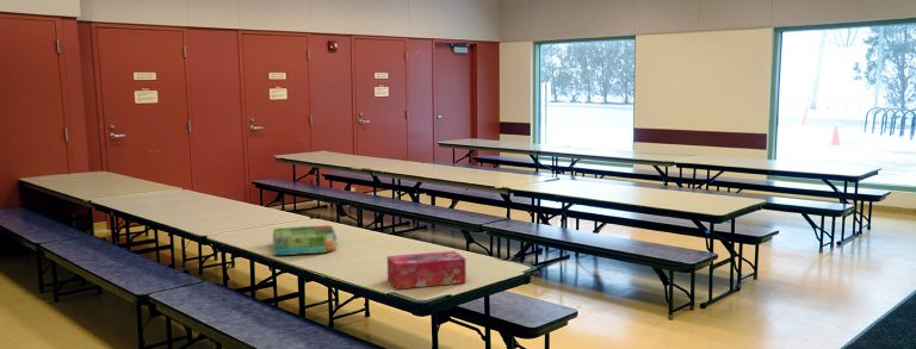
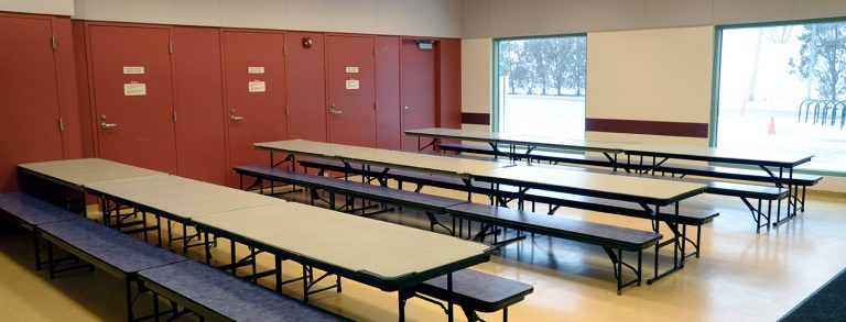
- tissue box (426, 269)
- board game (304, 239)
